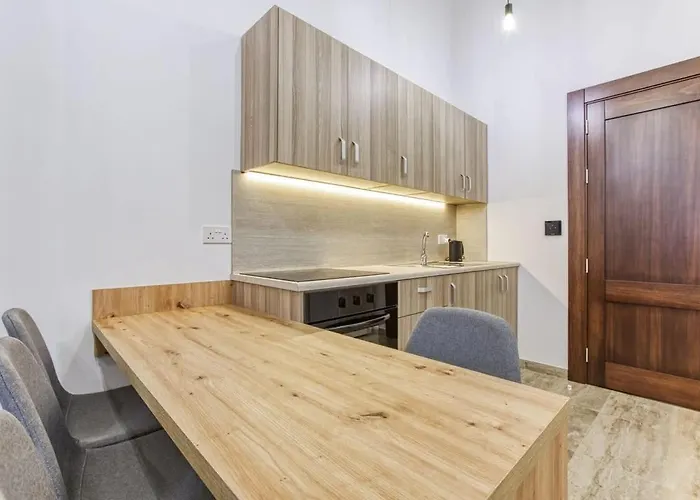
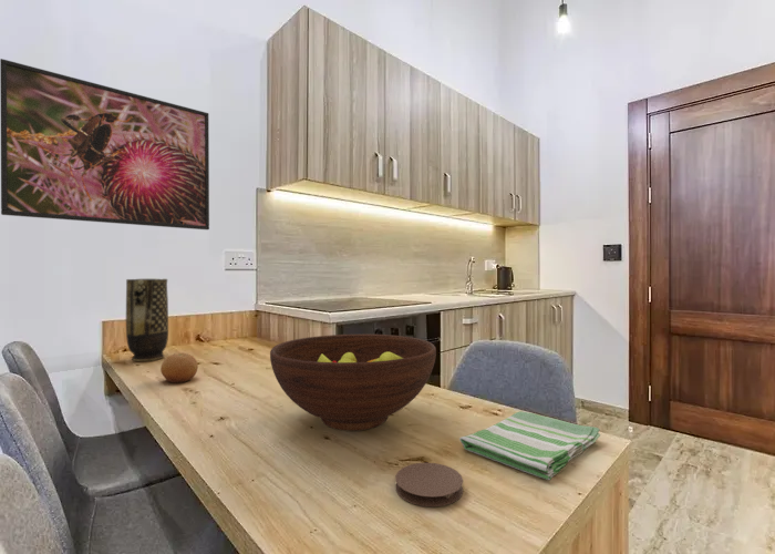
+ coaster (428, 482)
+ fruit (179, 367)
+ dish towel (530, 437)
+ vase (147, 318)
+ fruit bowl (354, 382)
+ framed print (120, 156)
